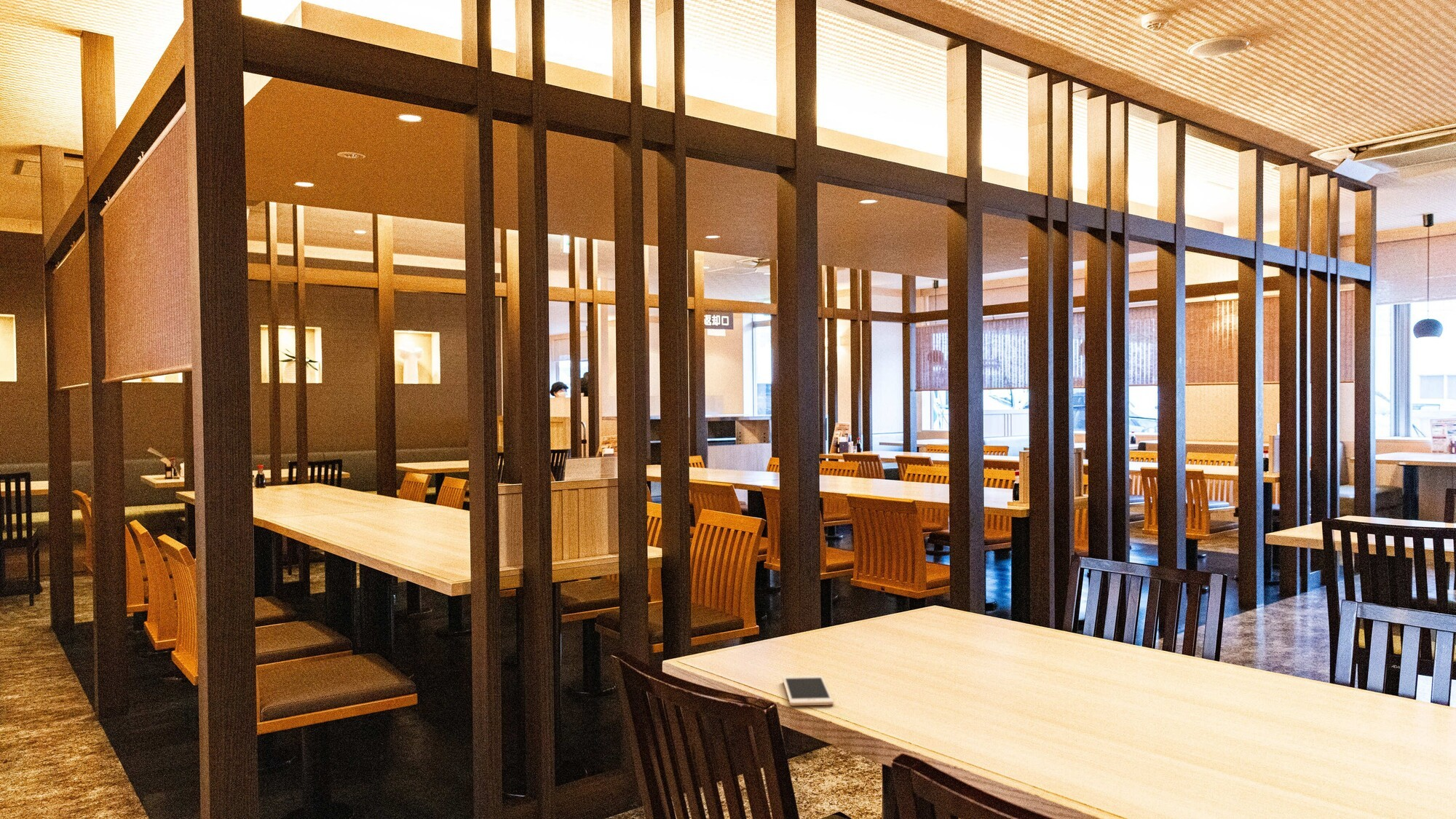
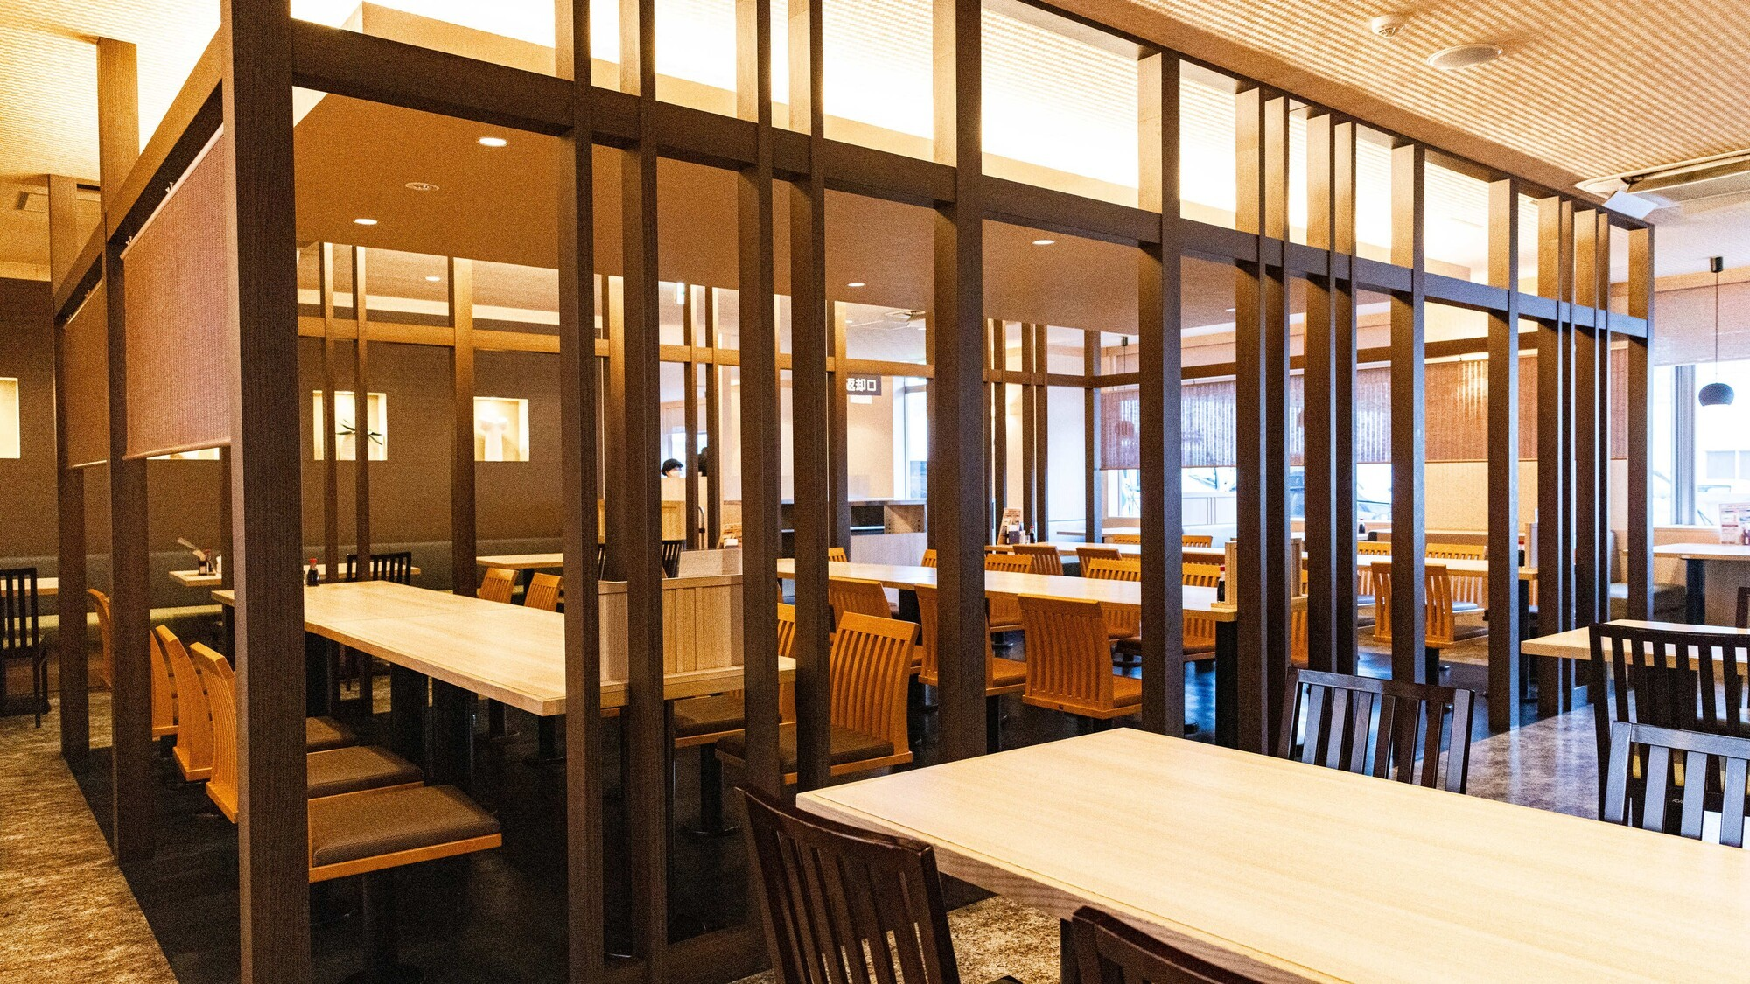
- cell phone (807, 689)
